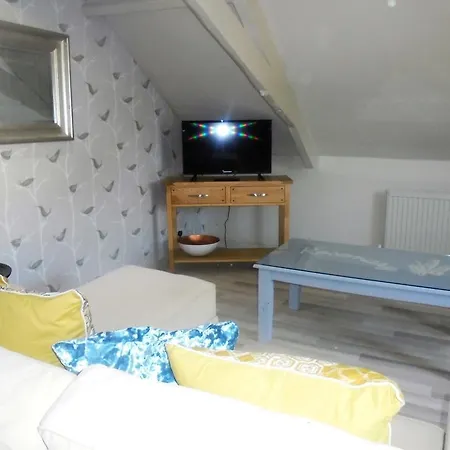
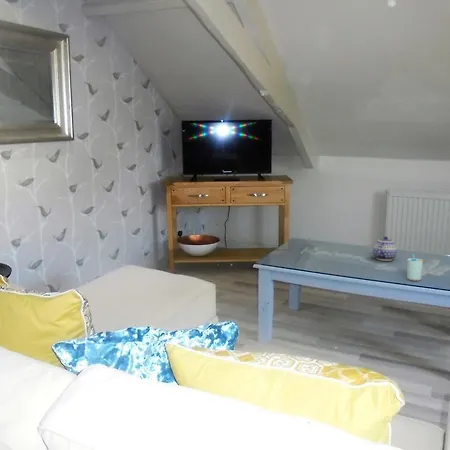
+ cup (415, 267)
+ teapot (385, 247)
